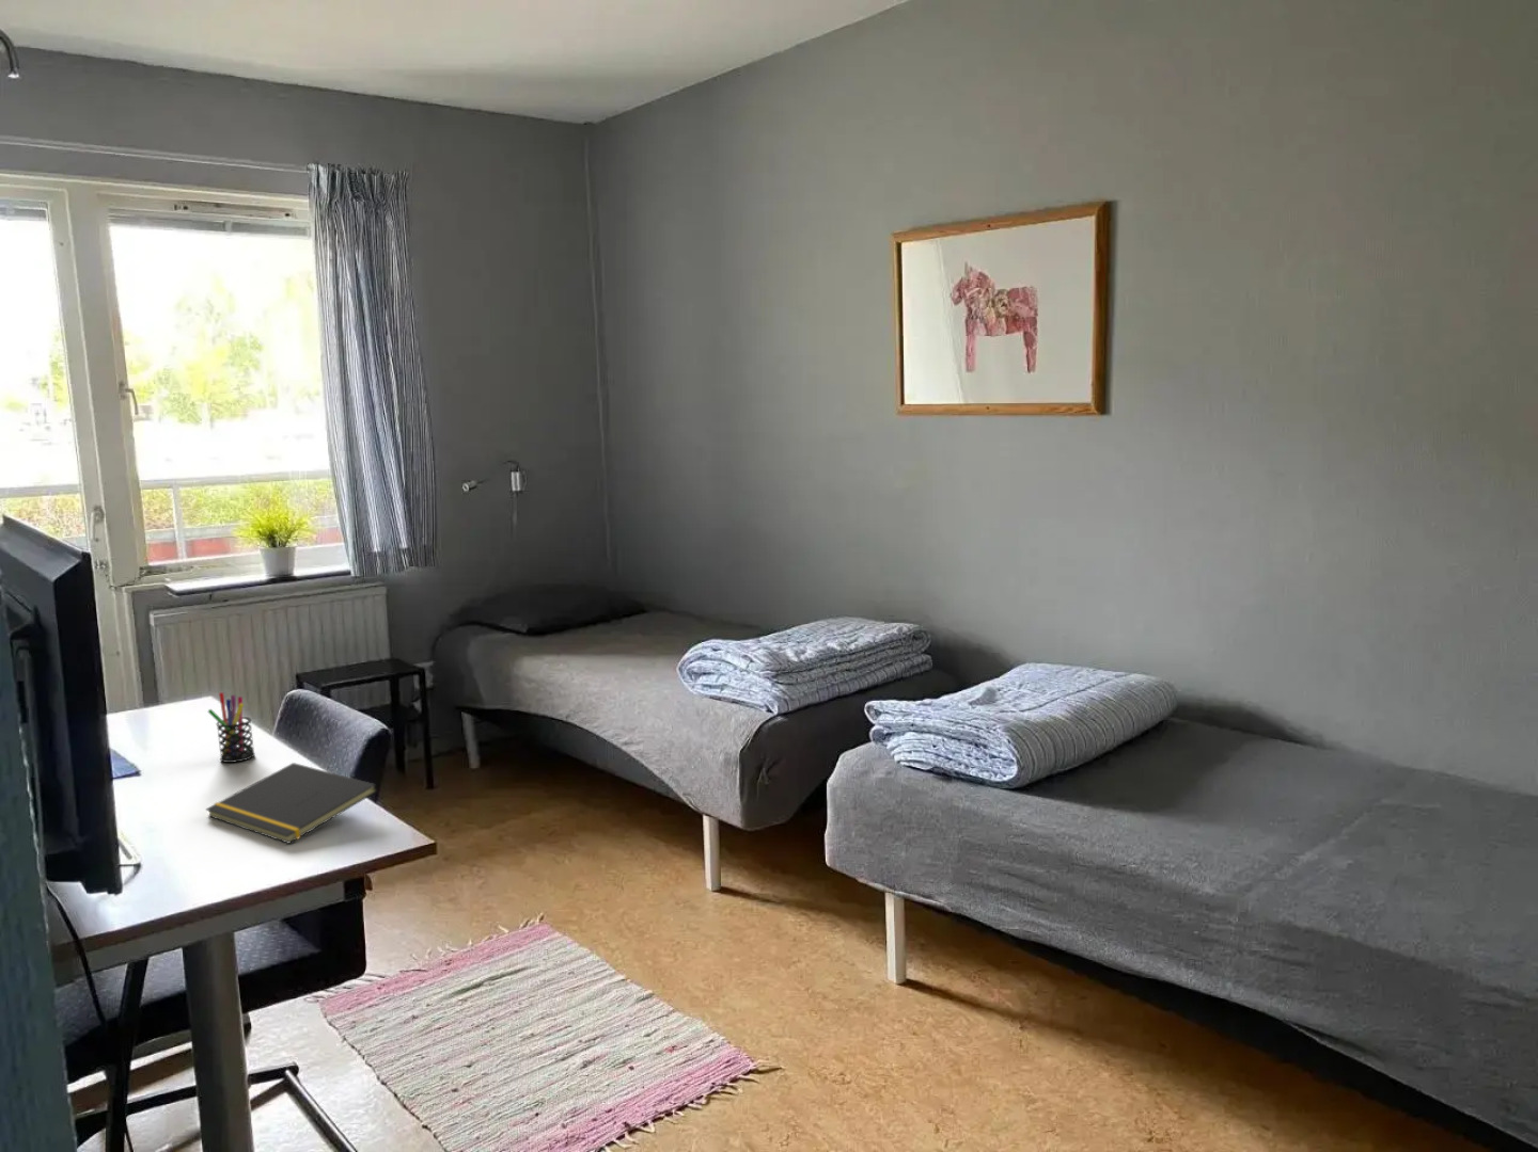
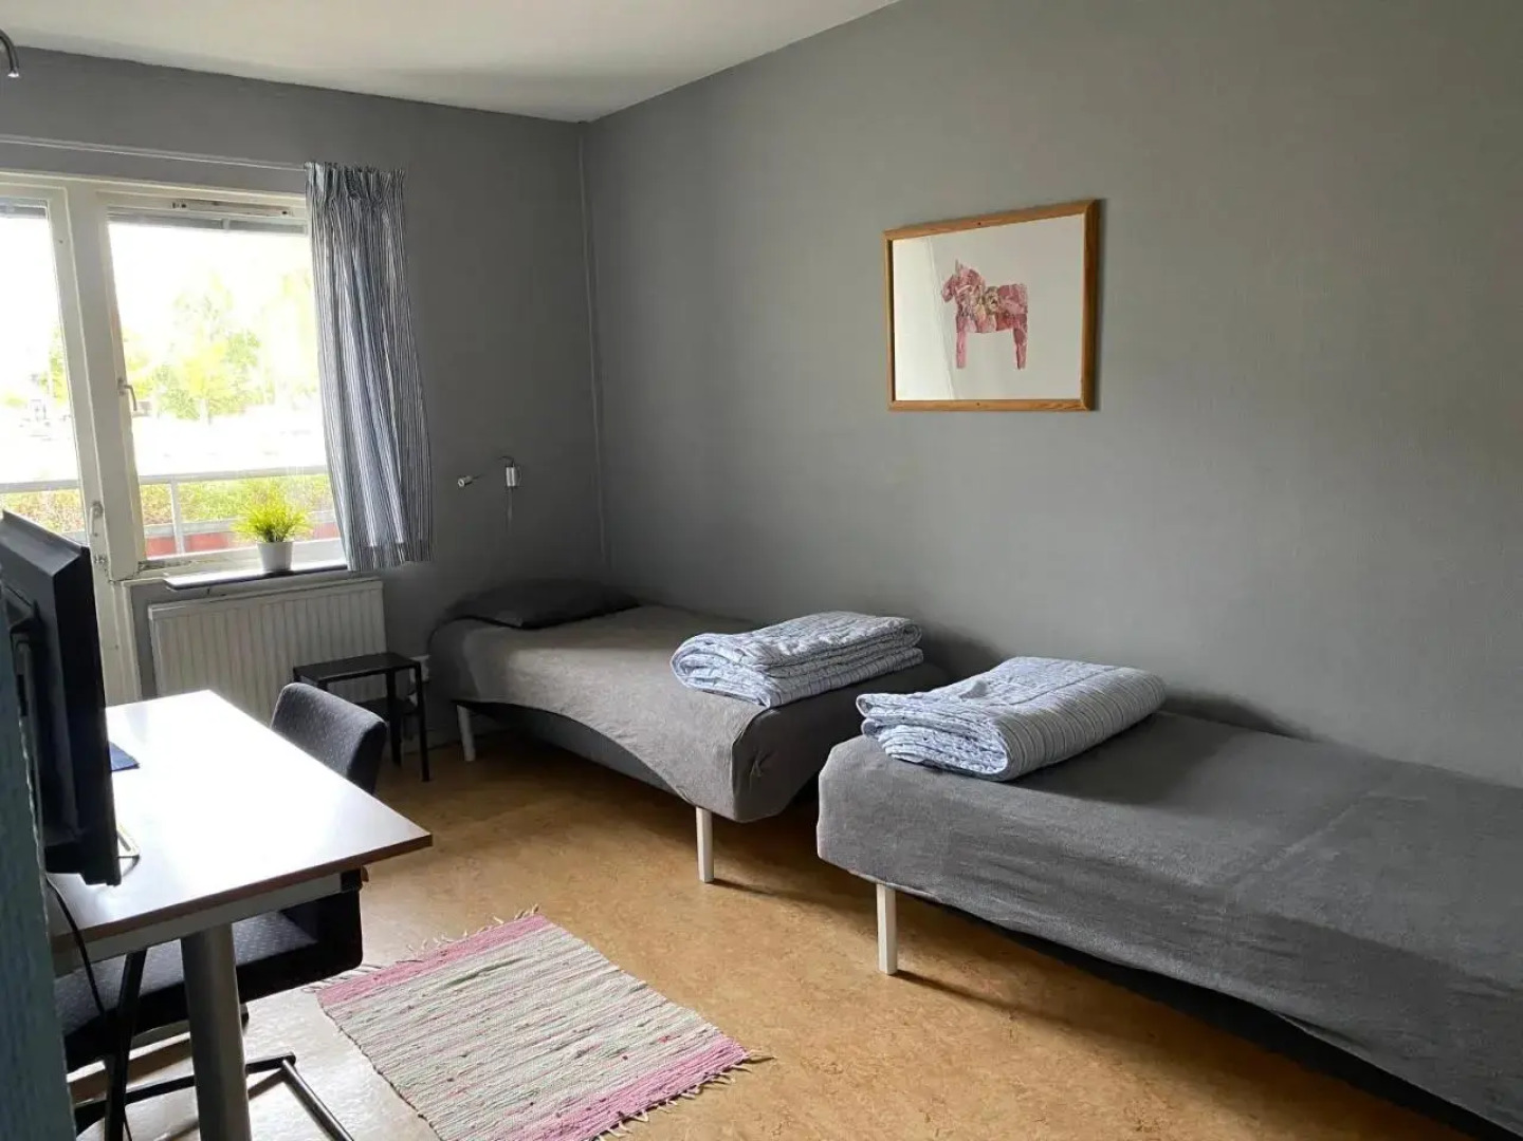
- notepad (292, 800)
- pen holder (230, 726)
